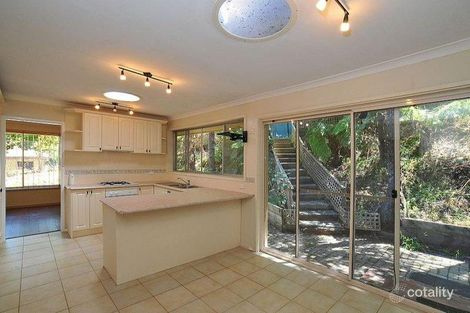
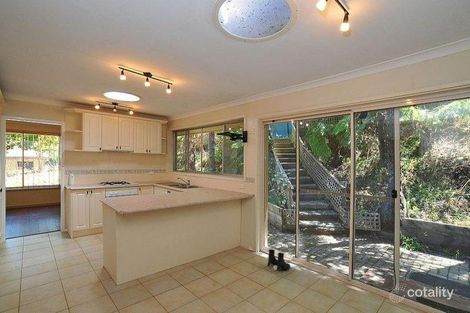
+ boots (278, 258)
